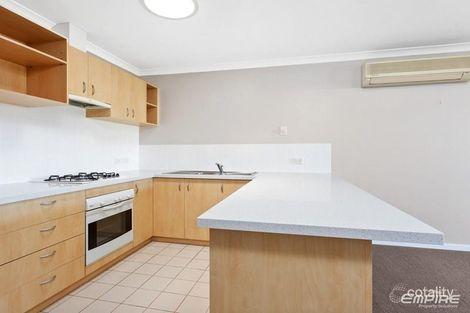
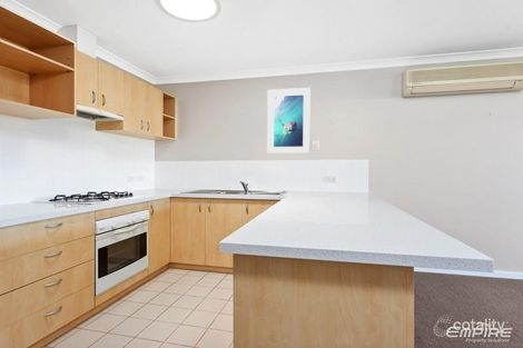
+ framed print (288, 121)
